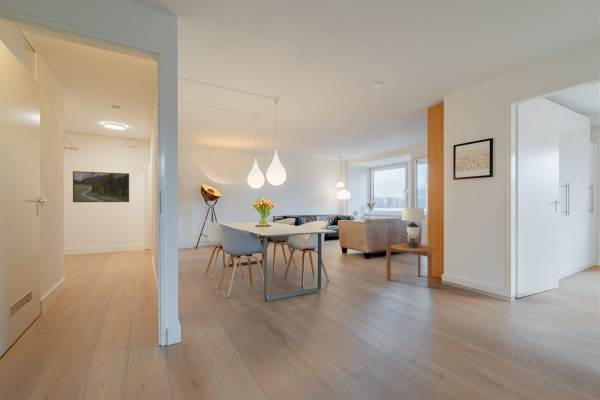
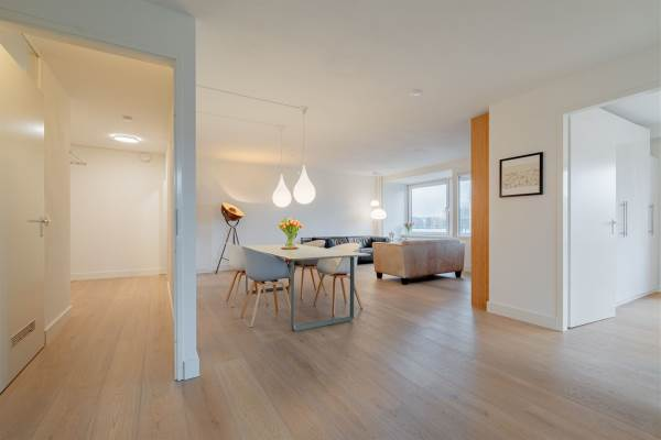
- table lamp (413, 227)
- side table (418, 264)
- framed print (102, 187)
